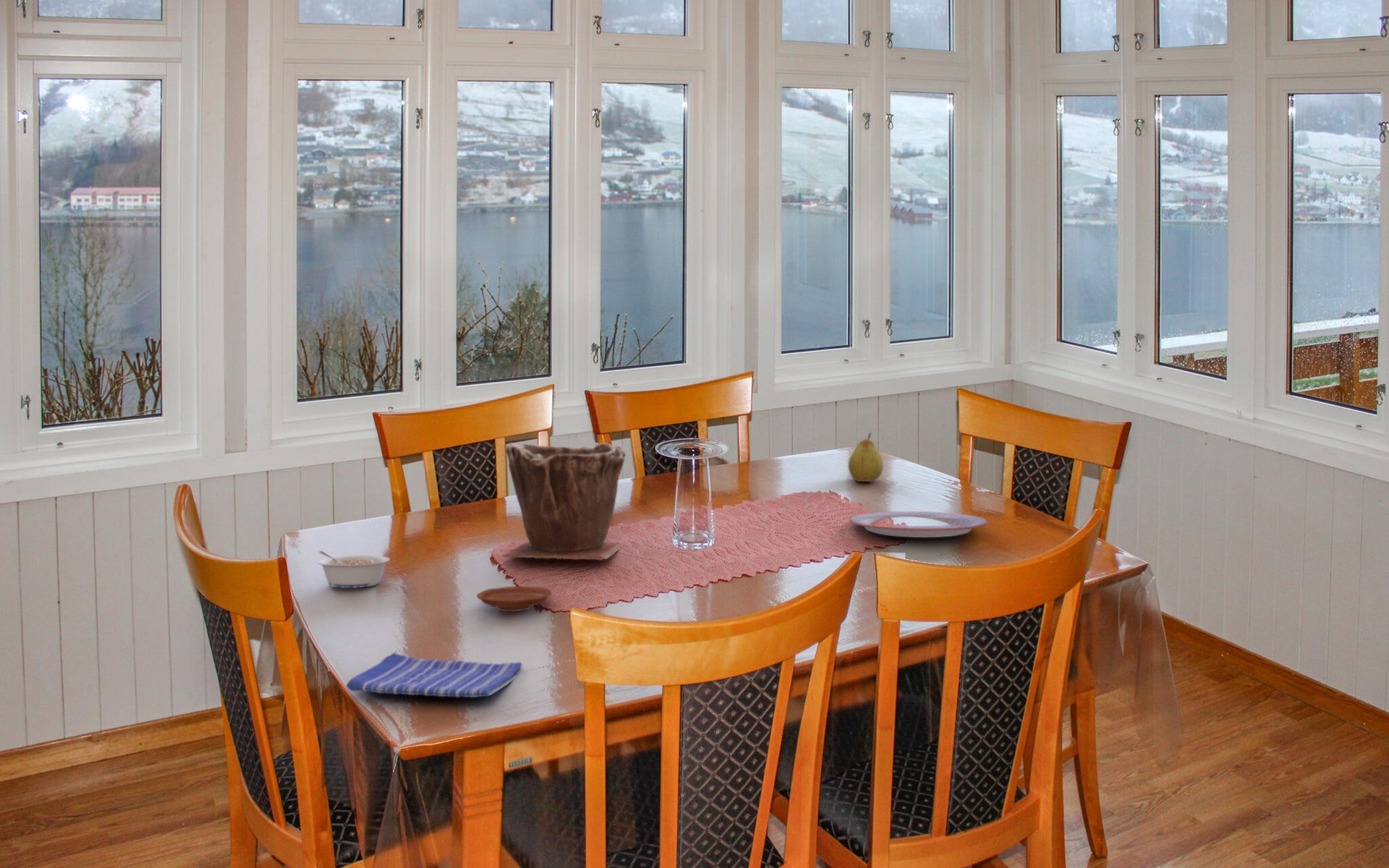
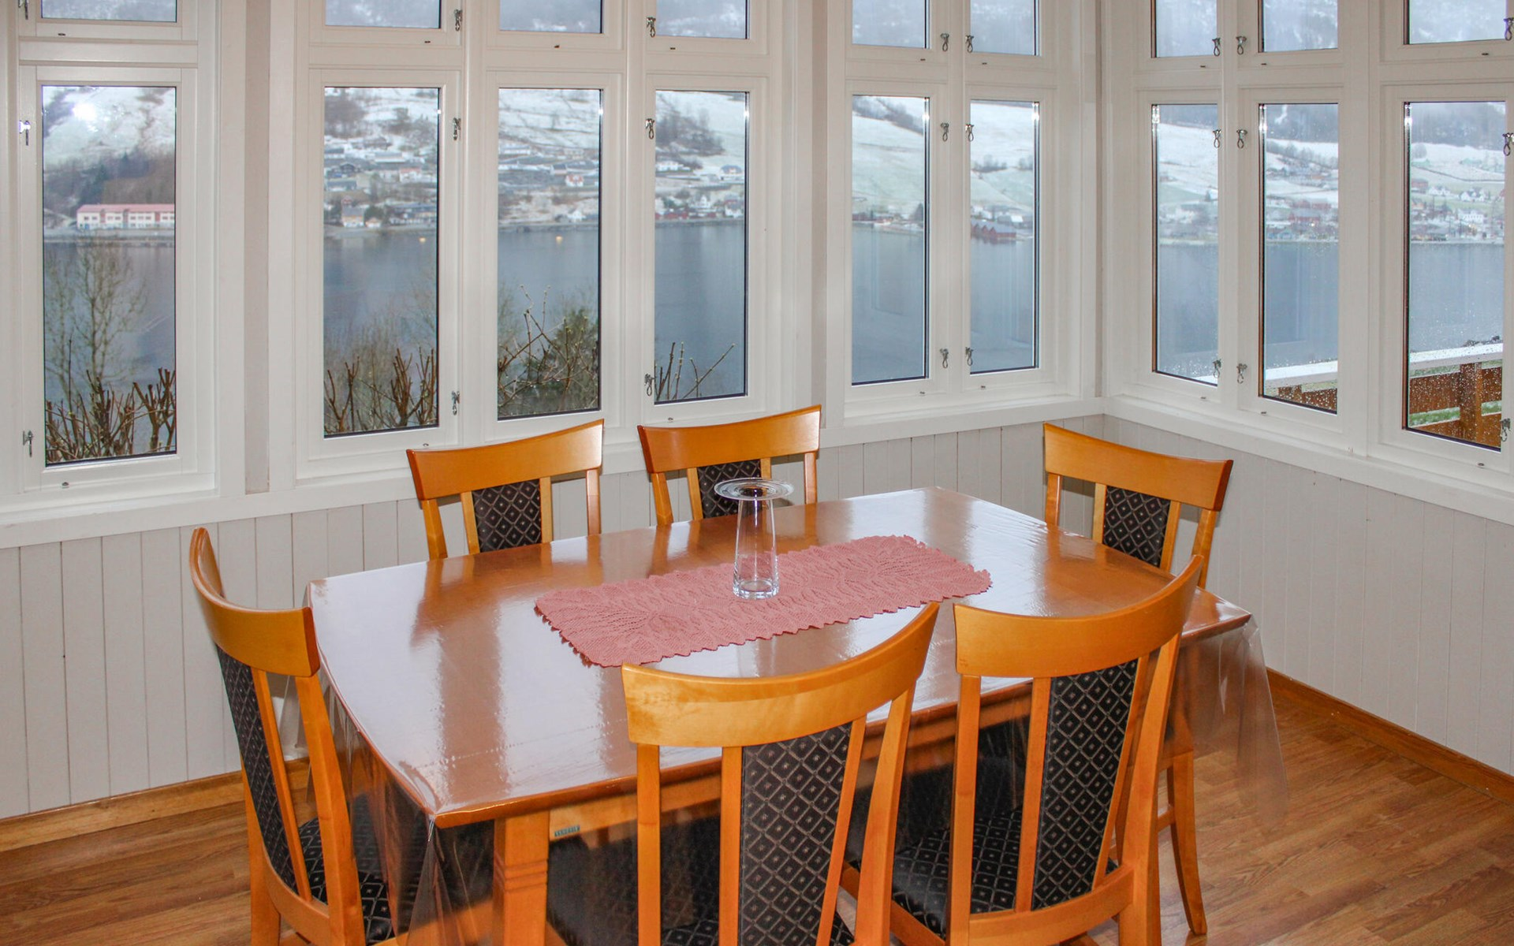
- plant pot (565, 497)
- plate (917, 526)
- fruit (865, 457)
- dish towel (436, 675)
- plate (514, 600)
- legume (351, 569)
